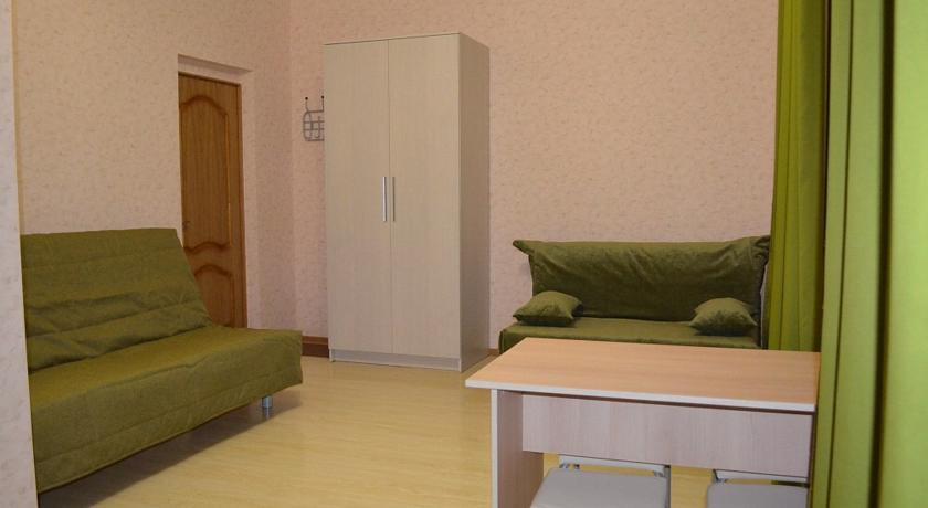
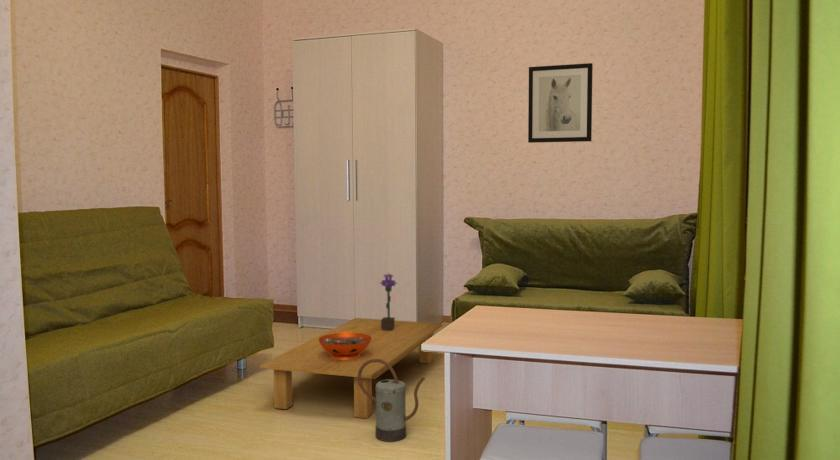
+ decorative bowl (345, 346)
+ watering can (391, 397)
+ potted flower (388, 301)
+ wall art (559, 103)
+ coffee table (362, 361)
